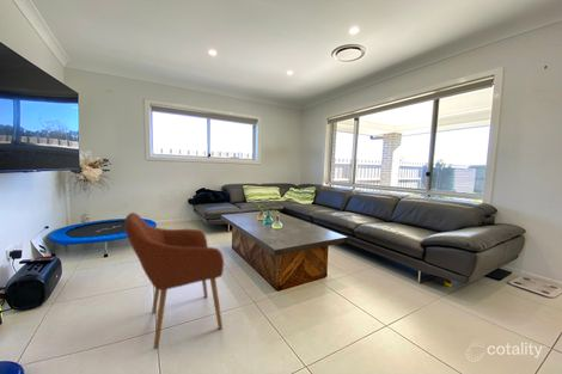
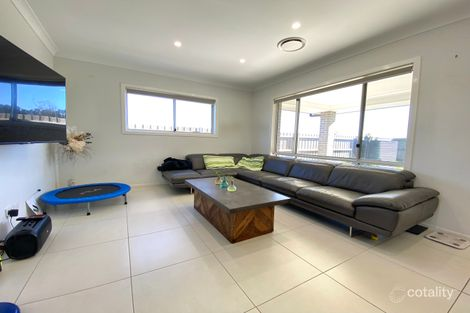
- armchair (176, 268)
